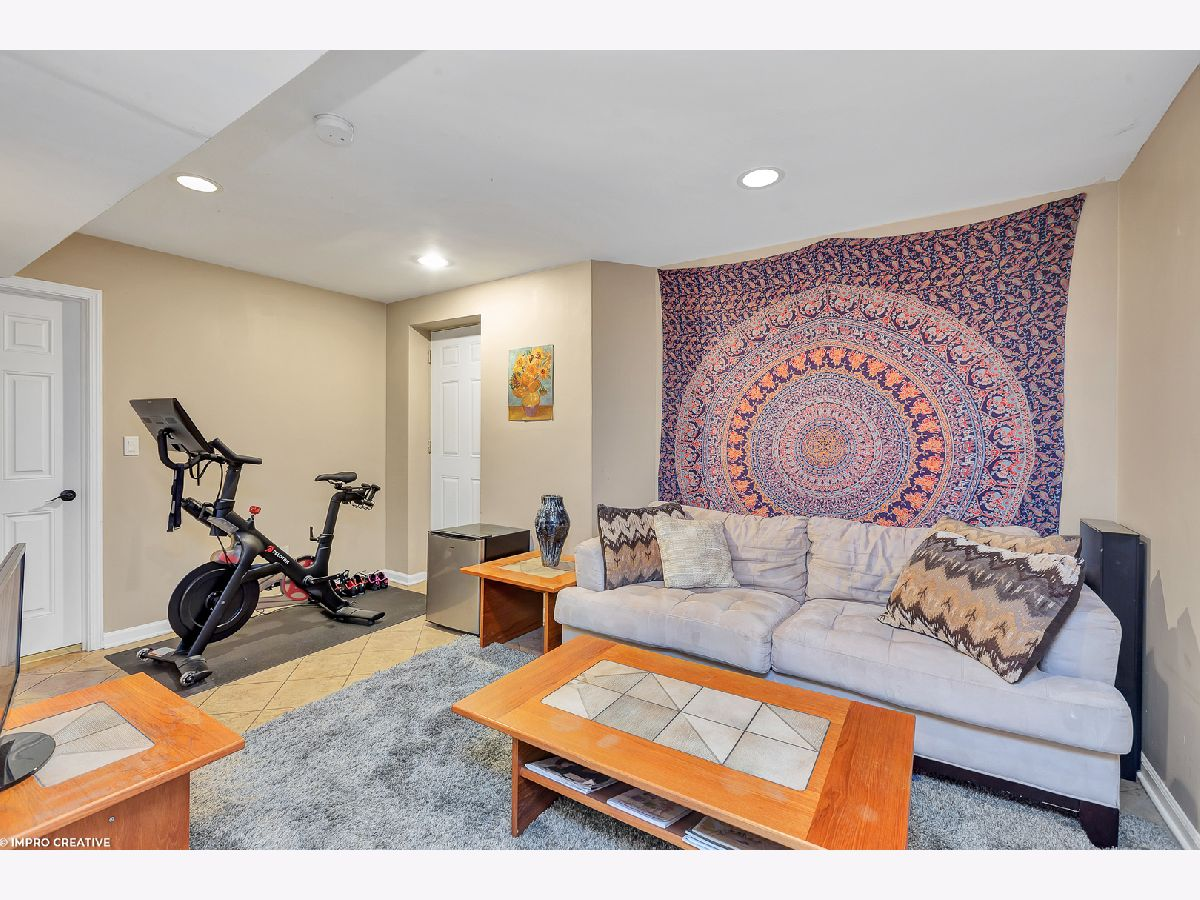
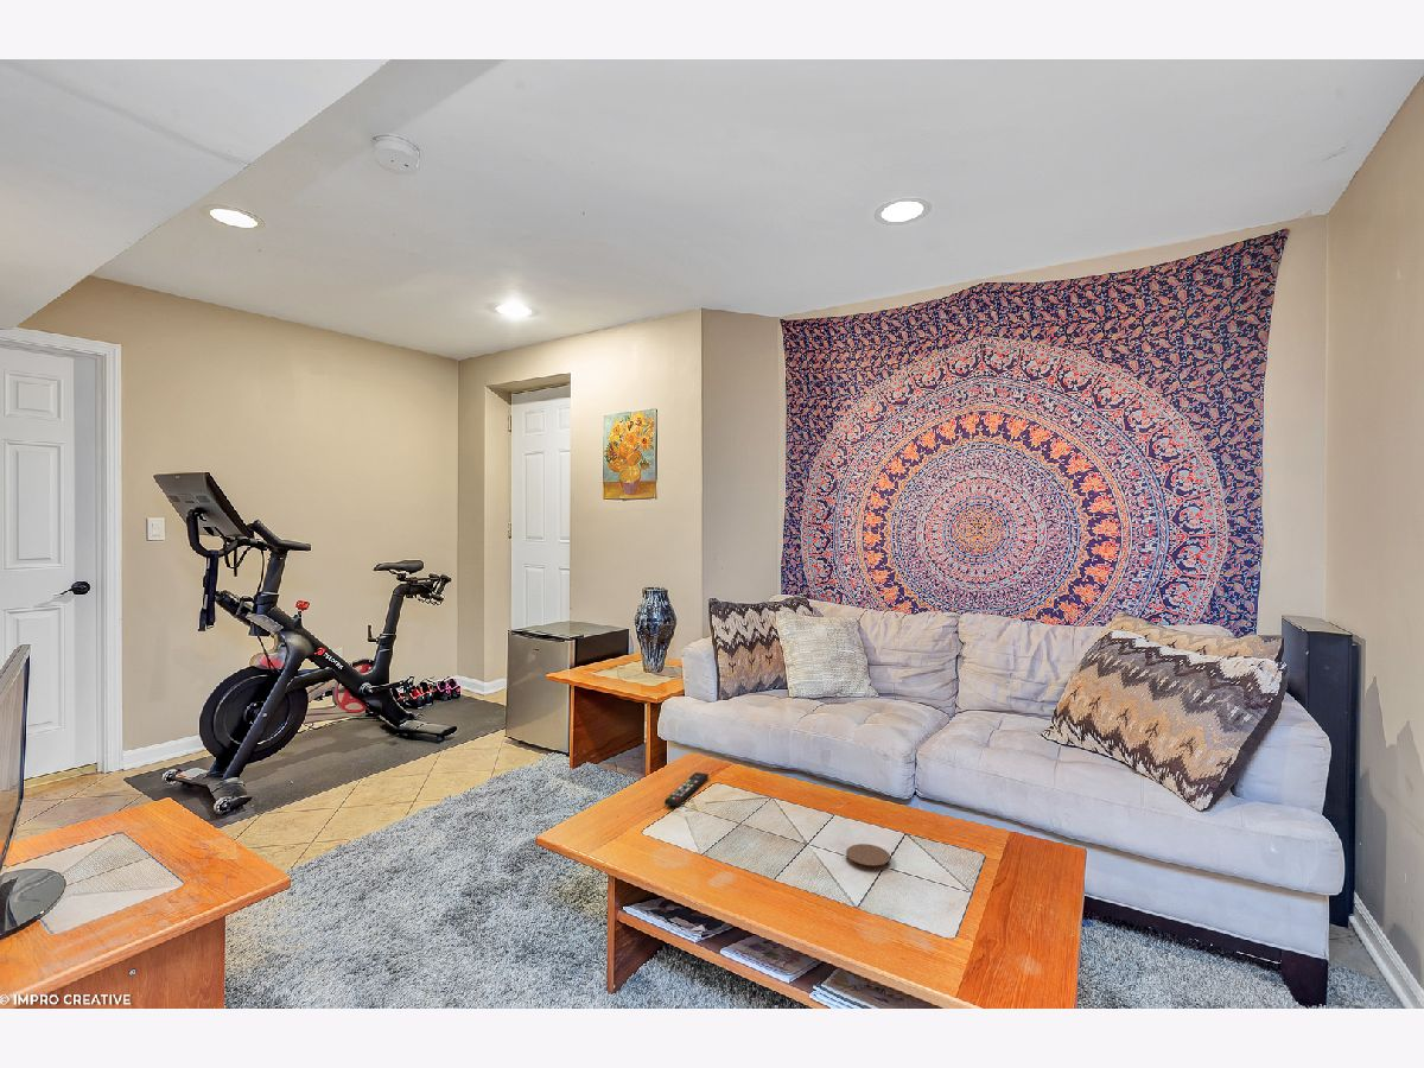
+ remote control (687, 788)
+ coaster (867, 857)
